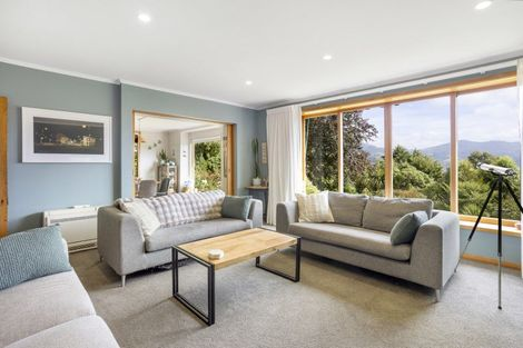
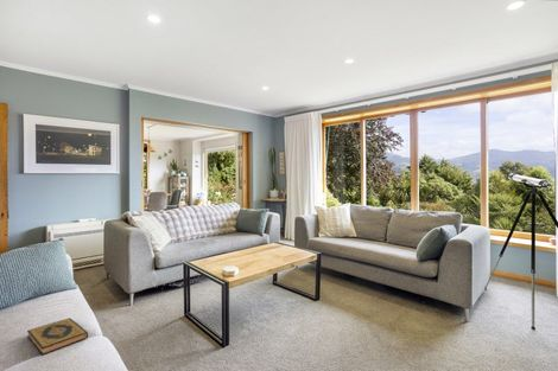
+ hardback book (57, 334)
